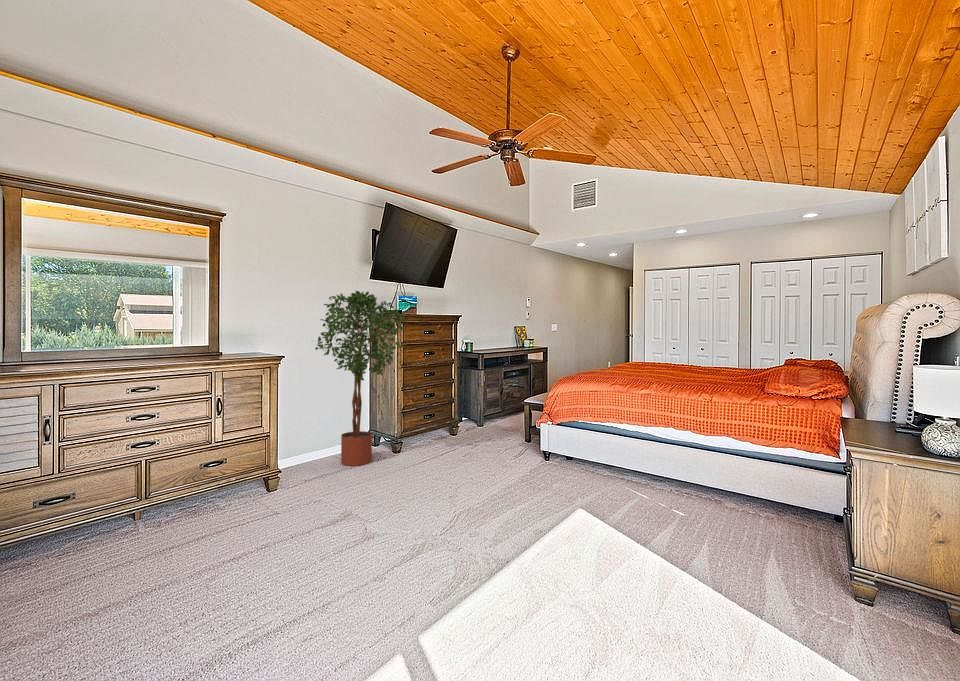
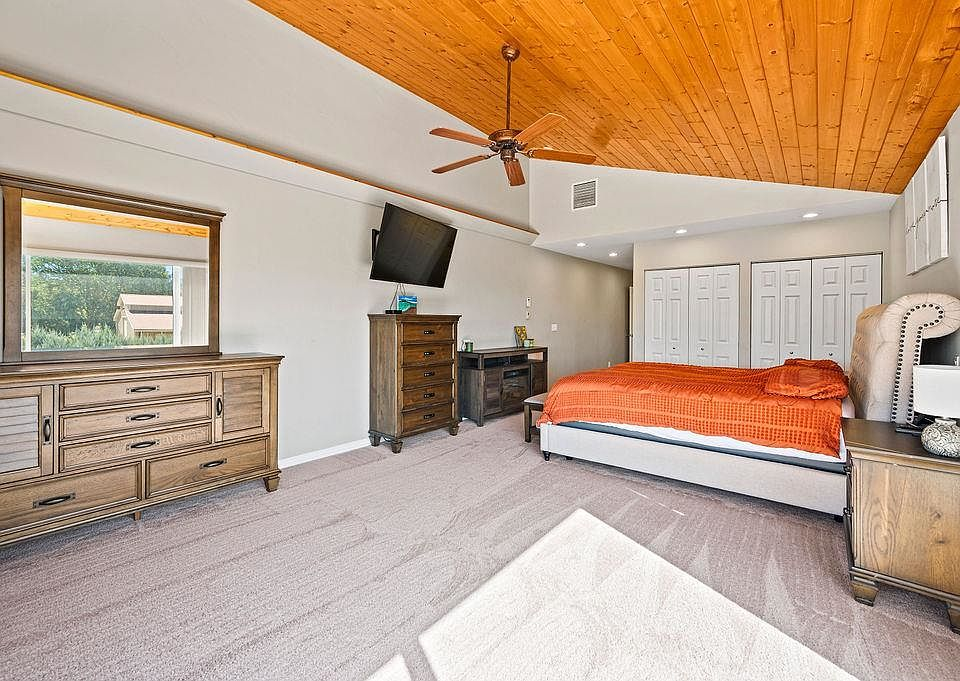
- potted tree (360, 377)
